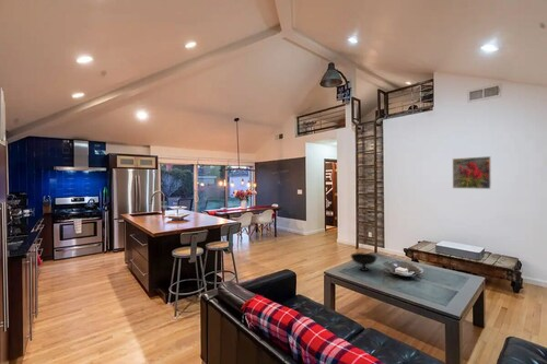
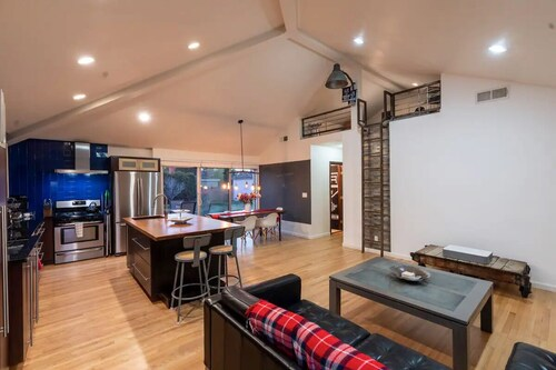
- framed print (470, 173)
- bowl (363, 262)
